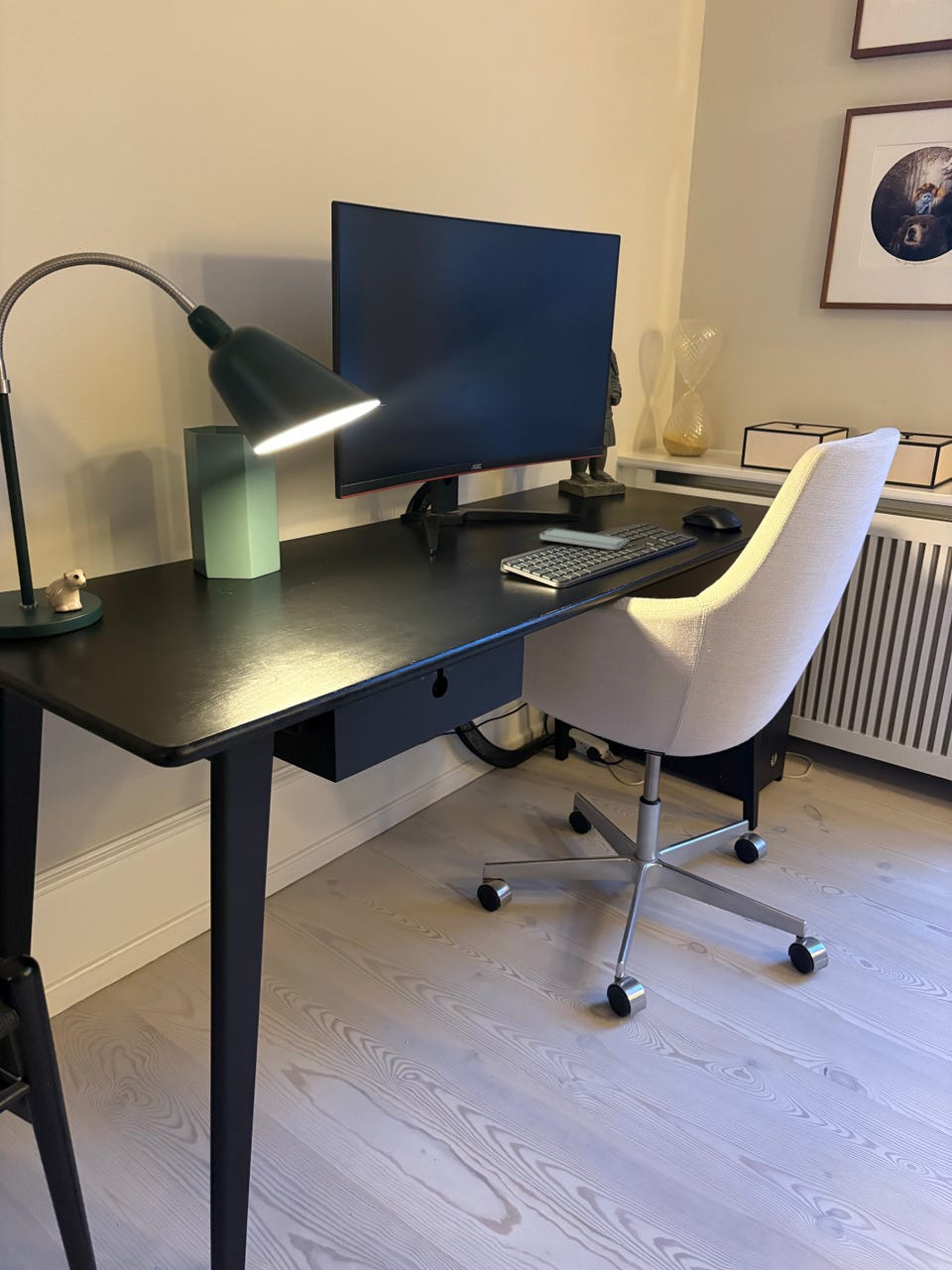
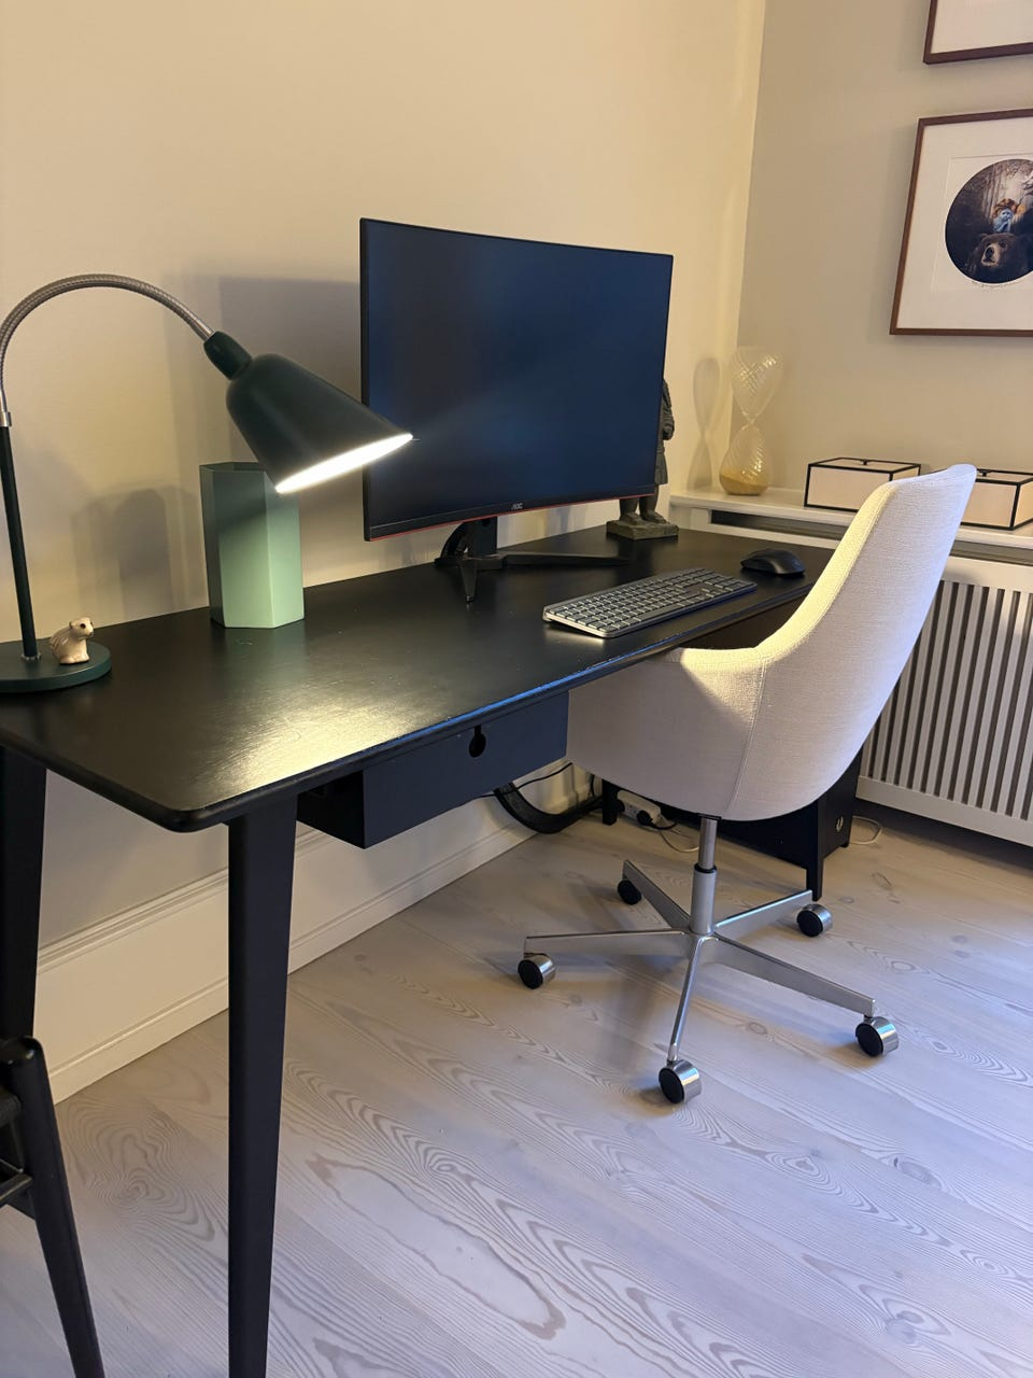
- smartphone (583, 539)
